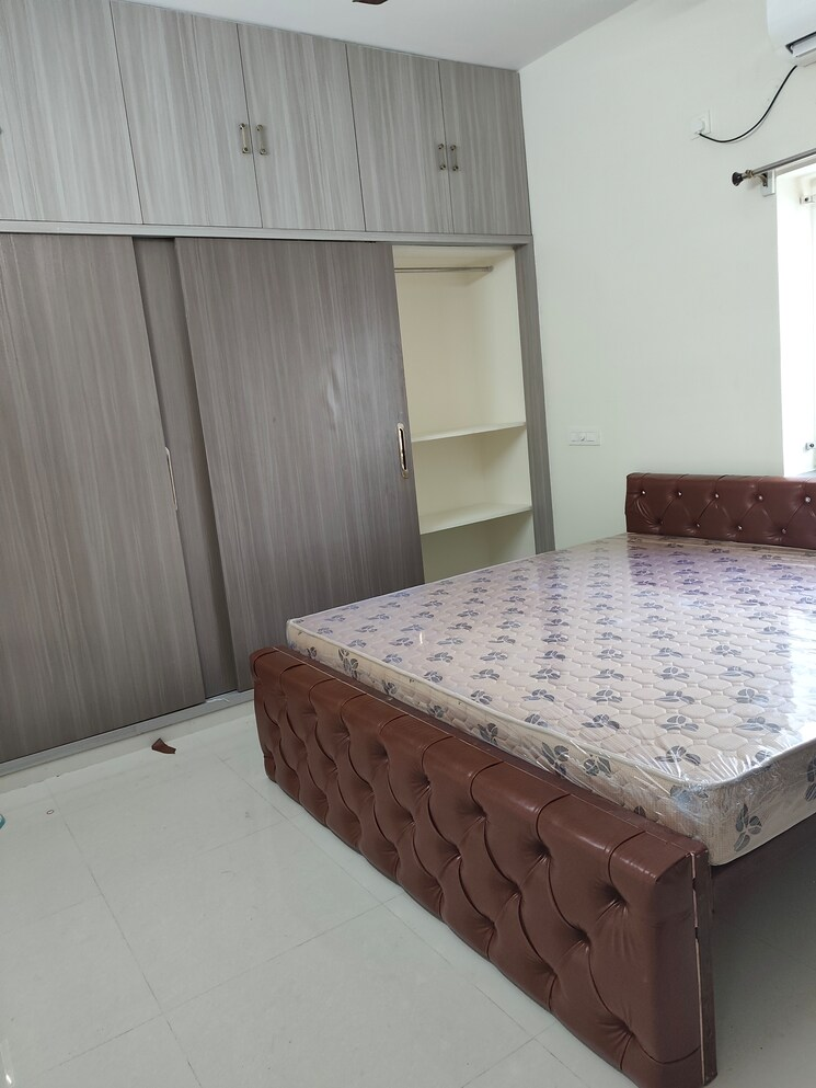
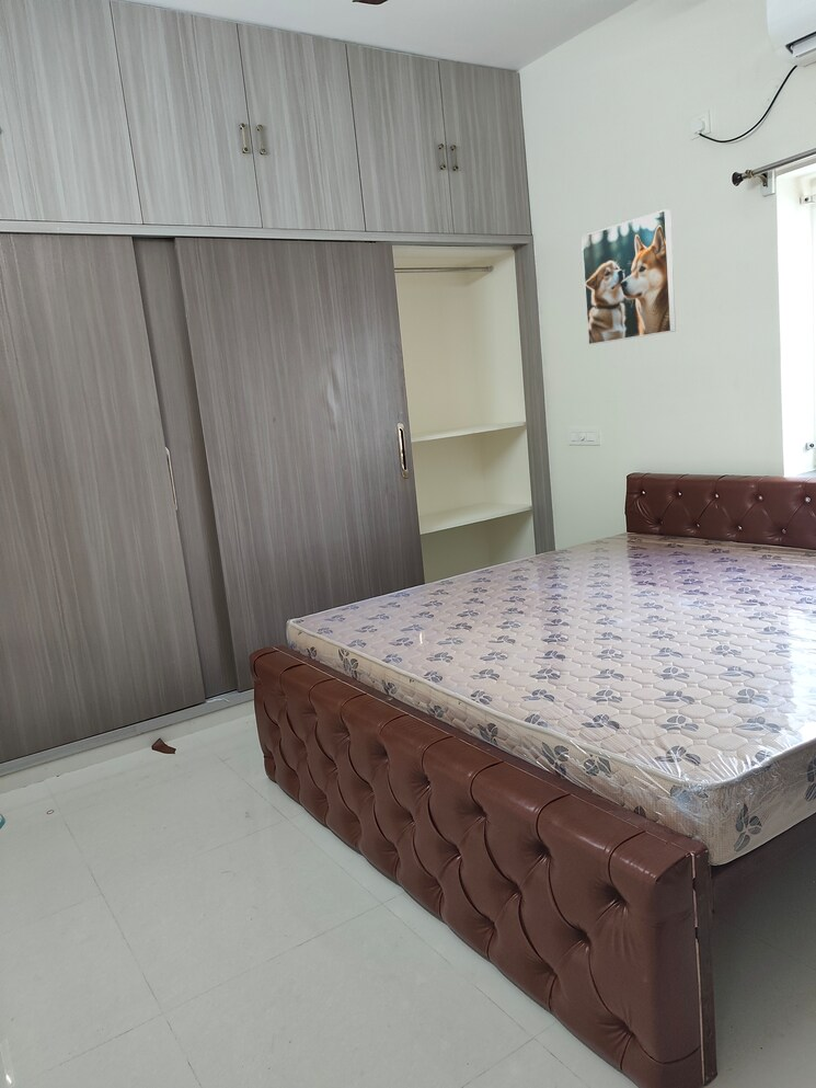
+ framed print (627, 282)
